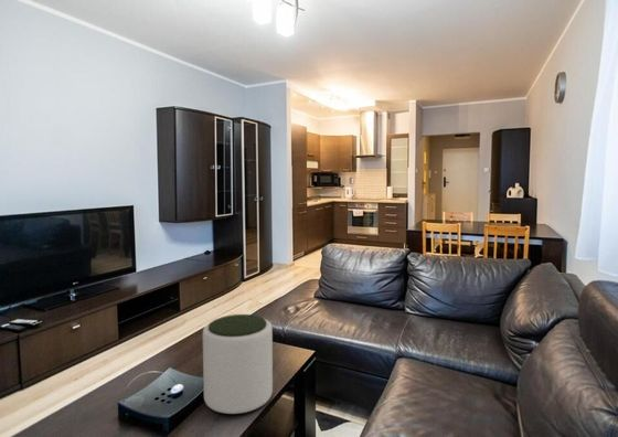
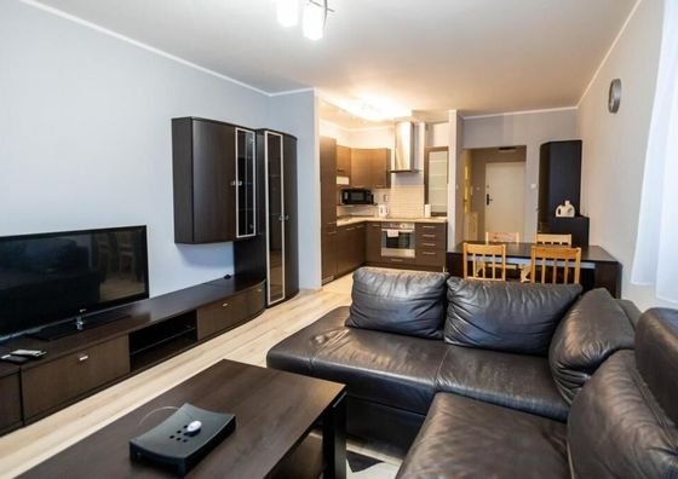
- plant pot (238, 360)
